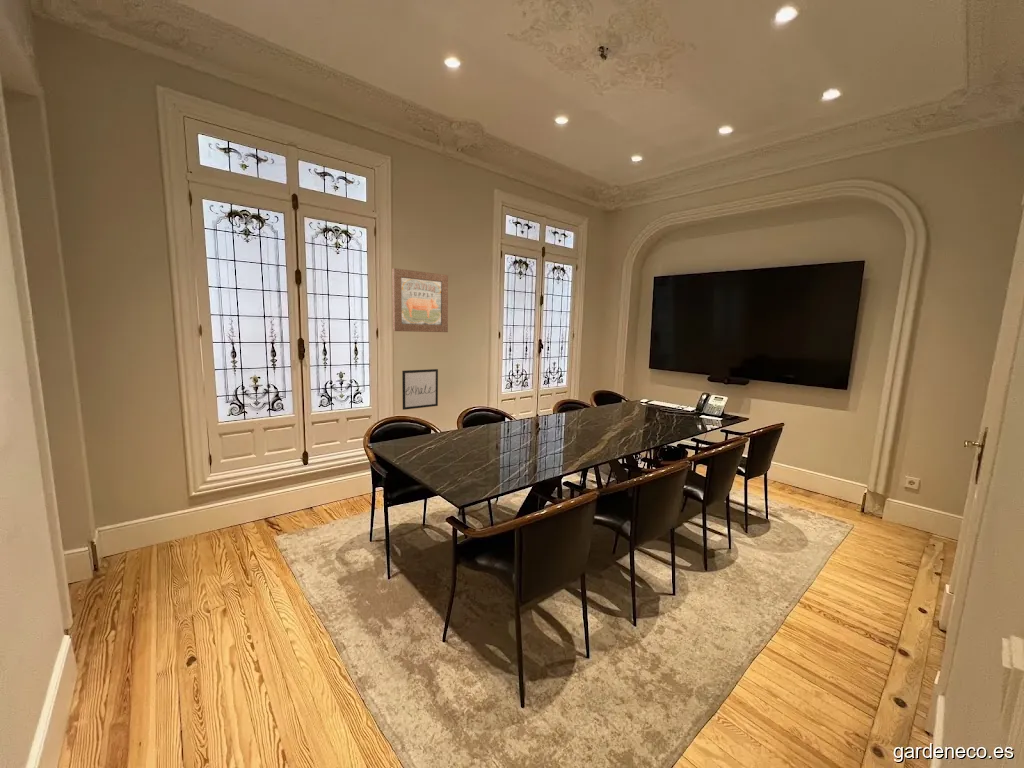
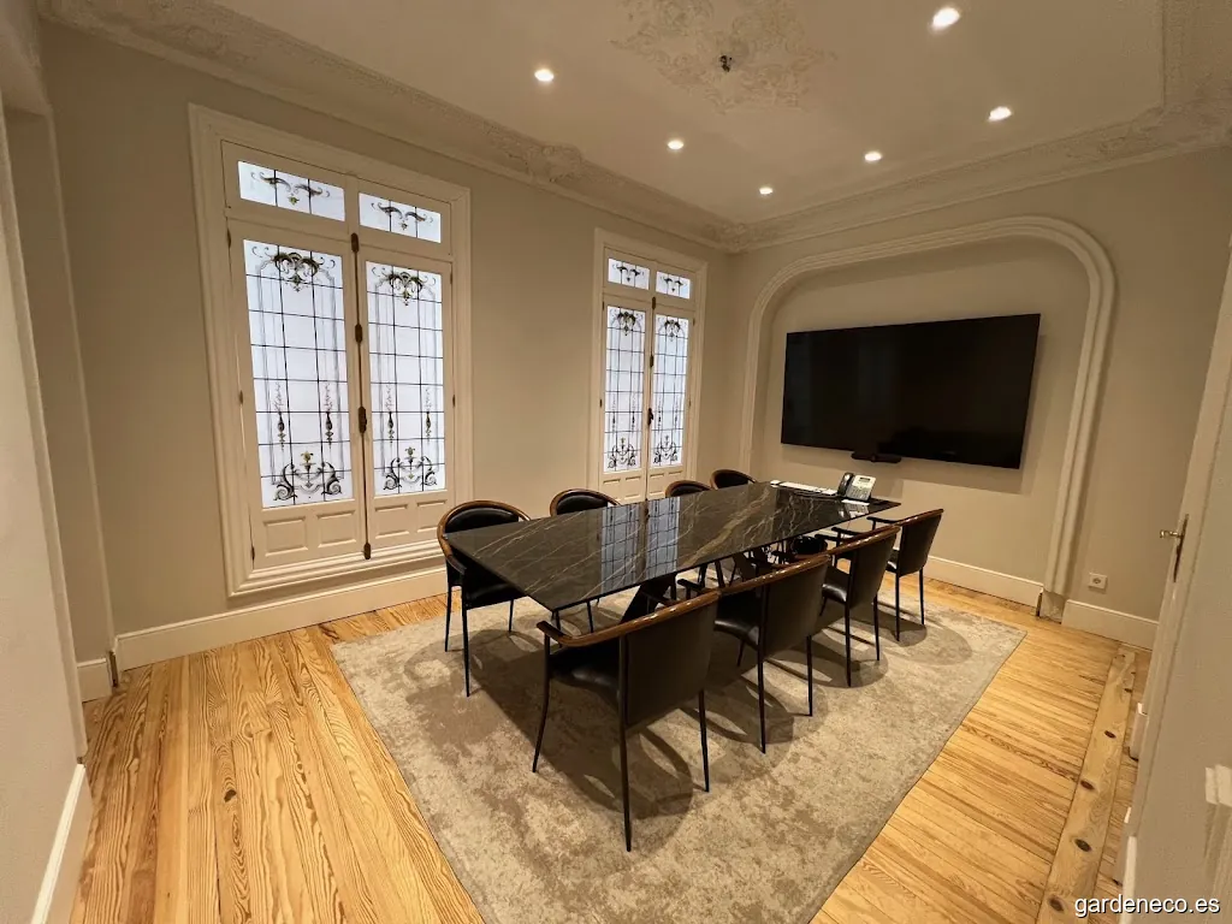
- wall art (420, 388)
- wall art (421, 302)
